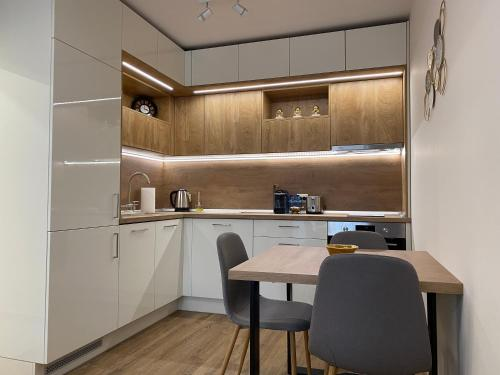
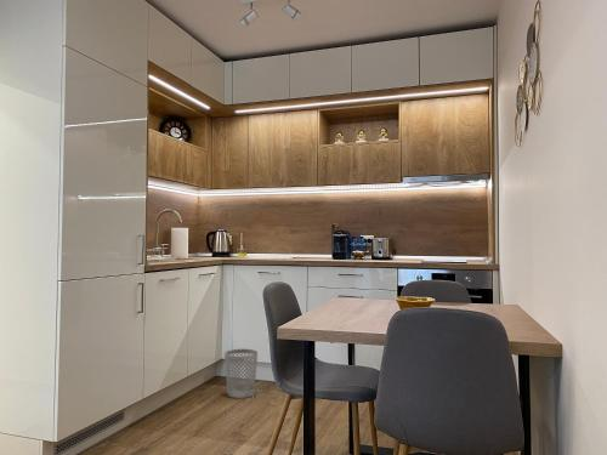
+ wastebasket (242, 372)
